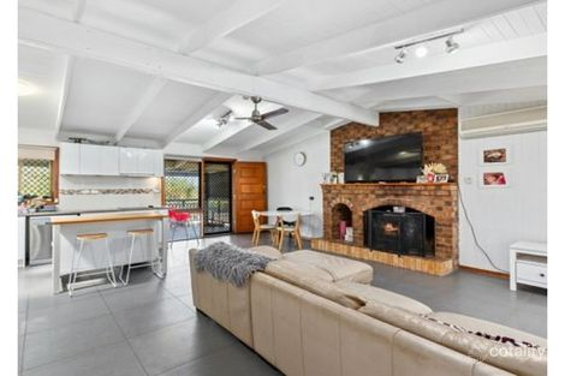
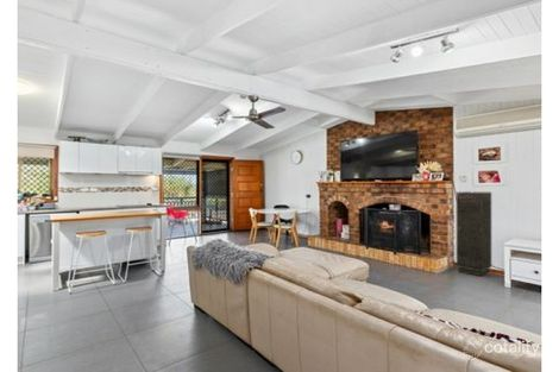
+ storage cabinet (473, 232)
